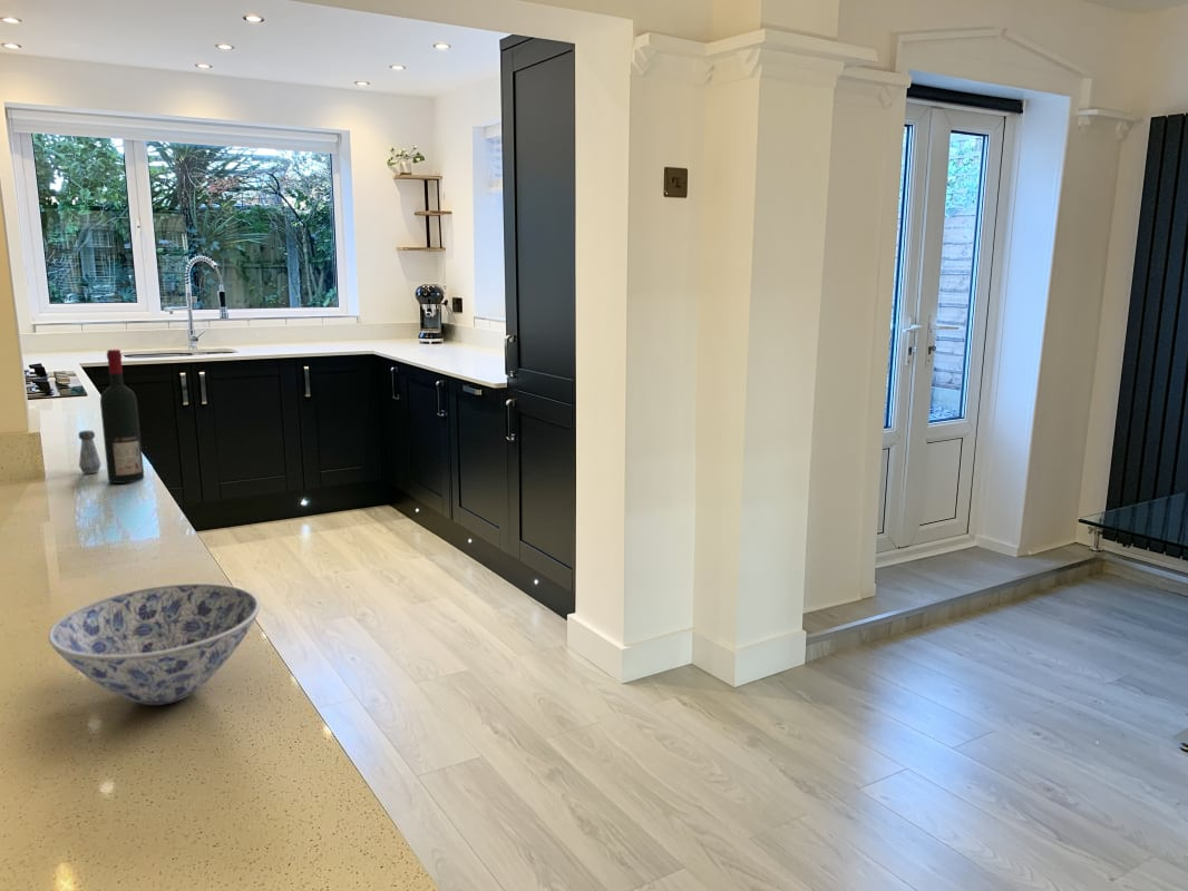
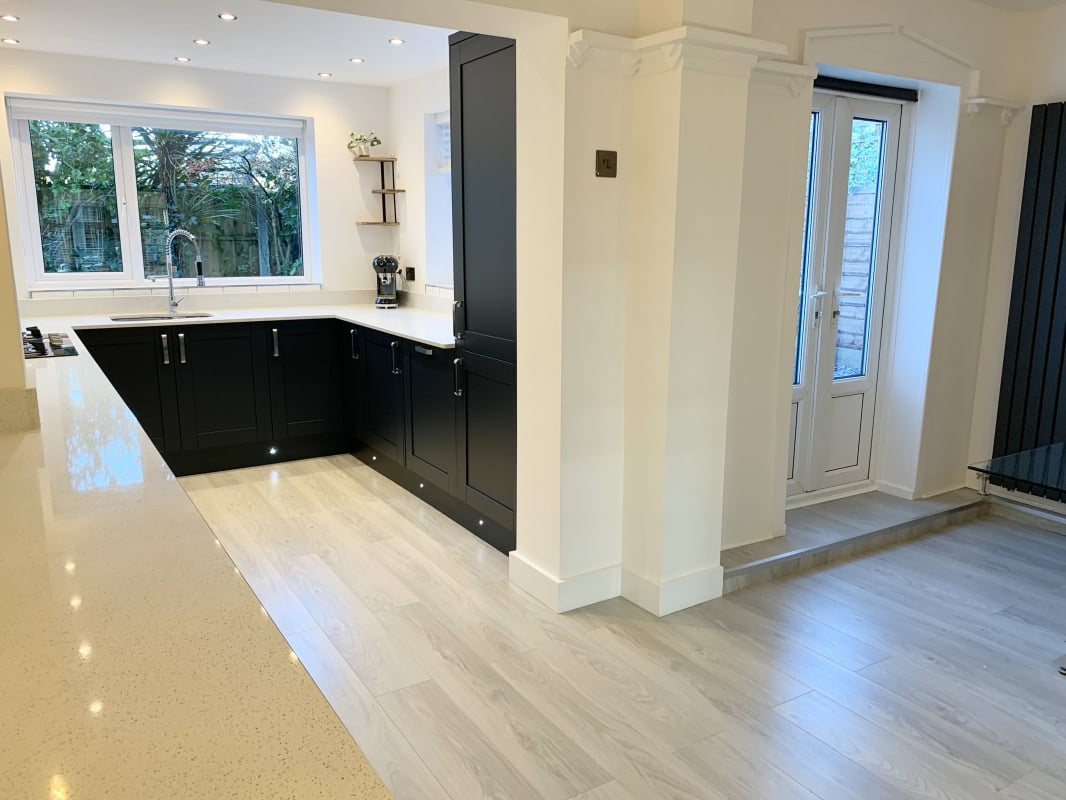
- alcohol (119, 415)
- salt shaker (88, 451)
- bowl (163, 655)
